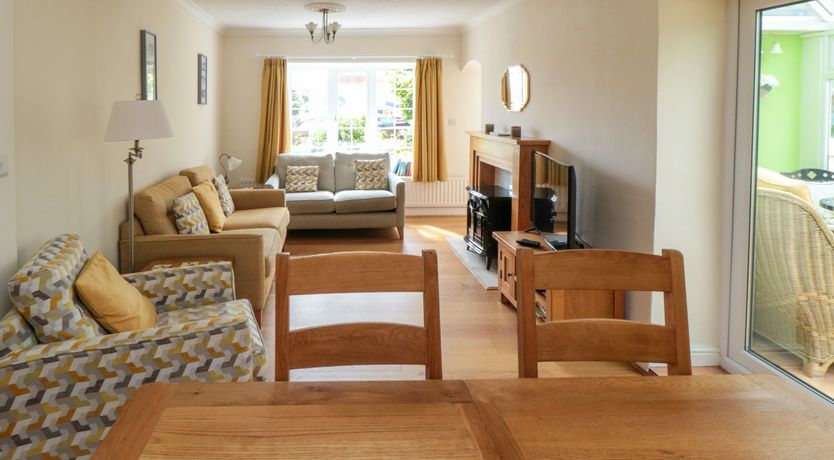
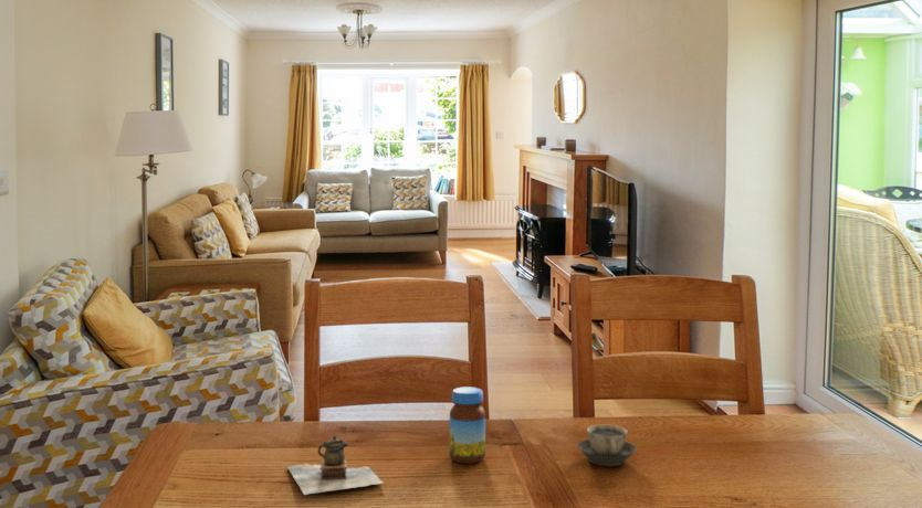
+ teapot (334, 455)
+ jar (467, 423)
+ cup (606, 445)
